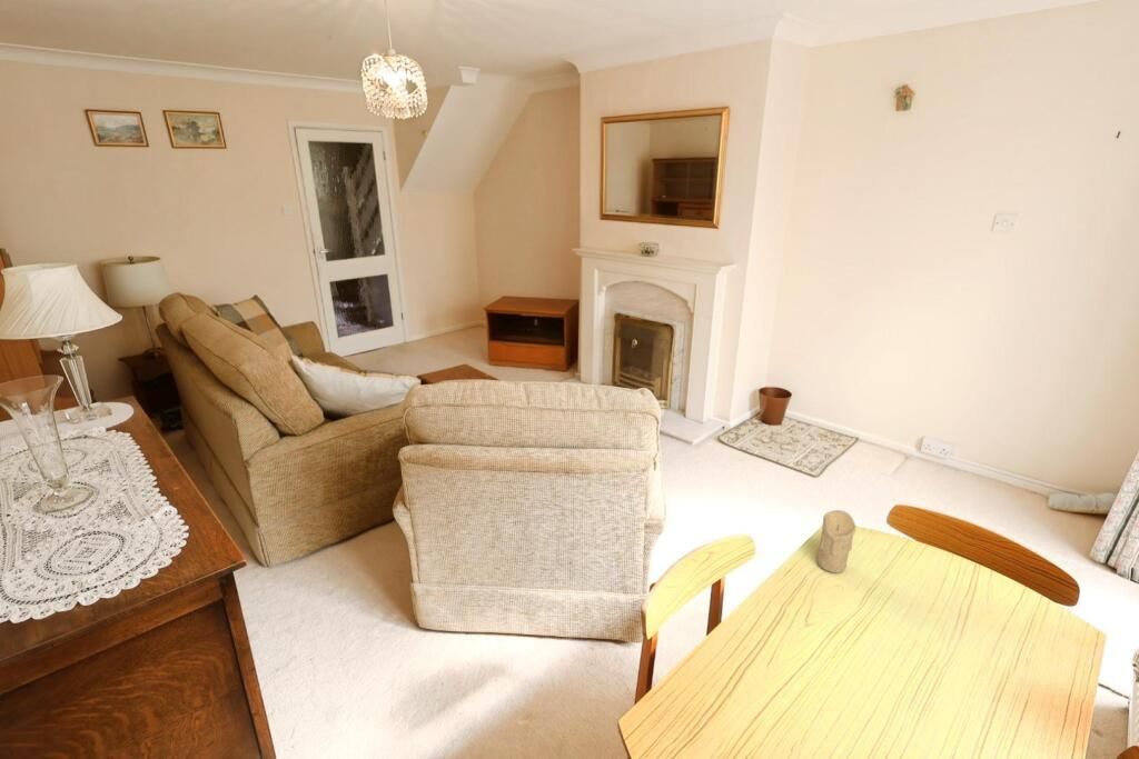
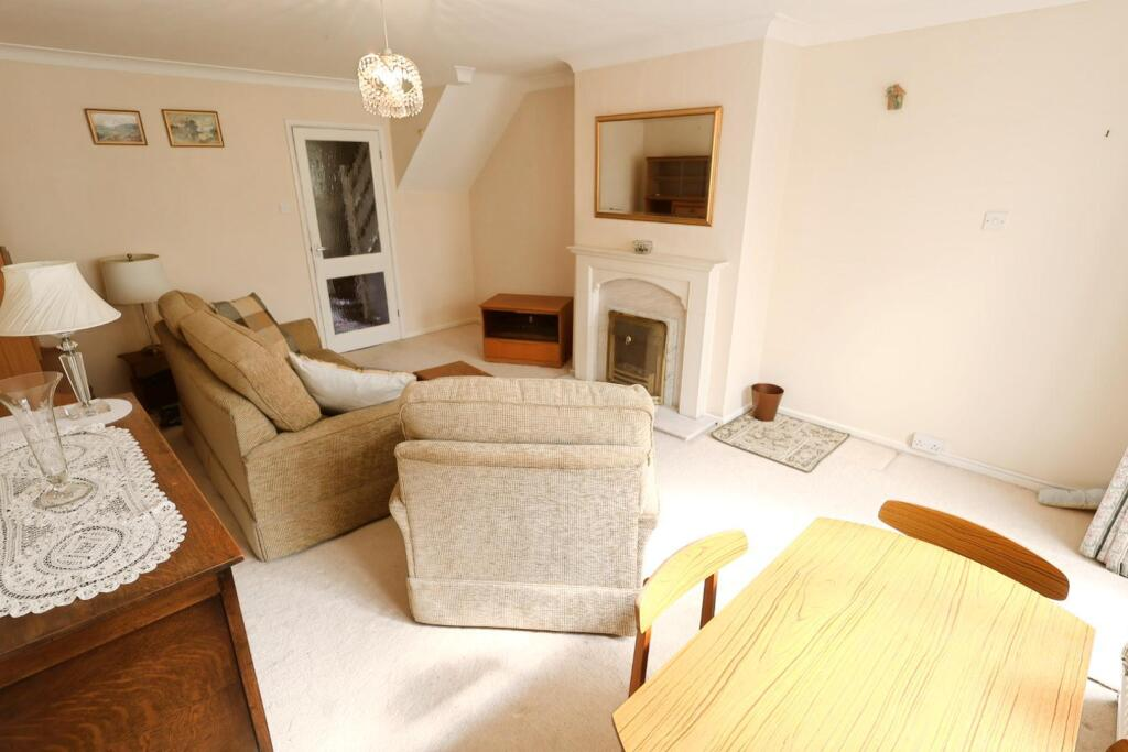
- candle (834, 541)
